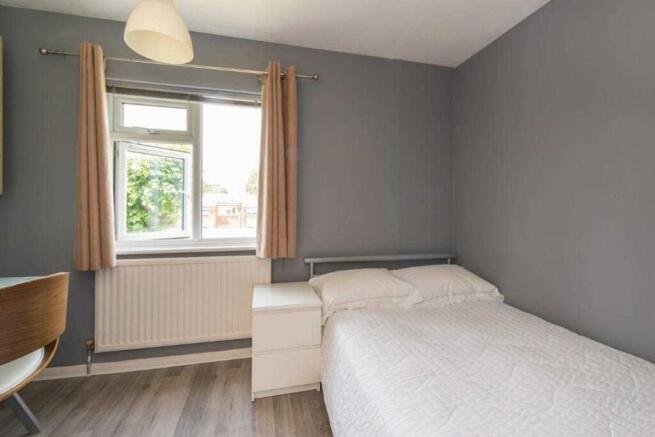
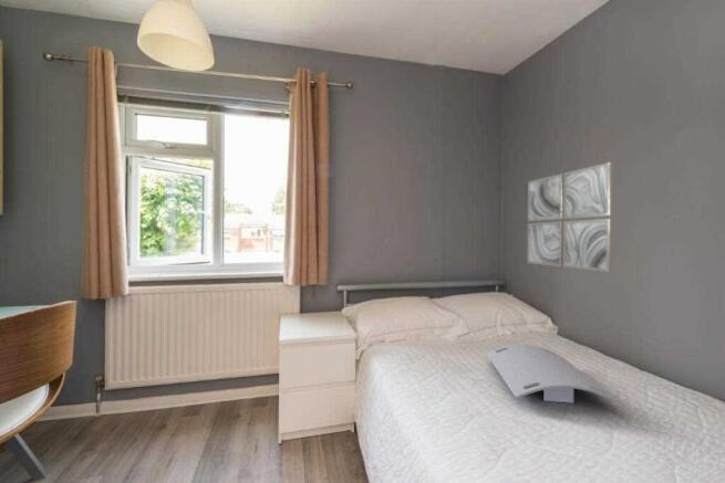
+ serving tray (542, 372)
+ wall art (563, 221)
